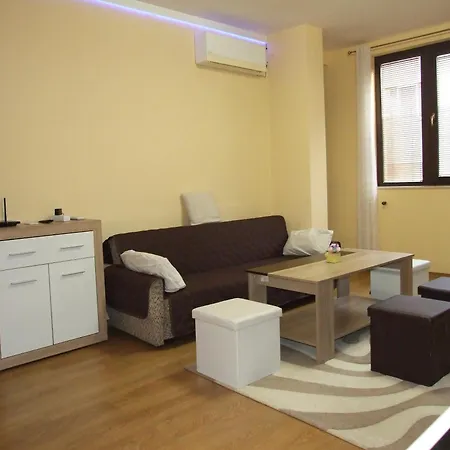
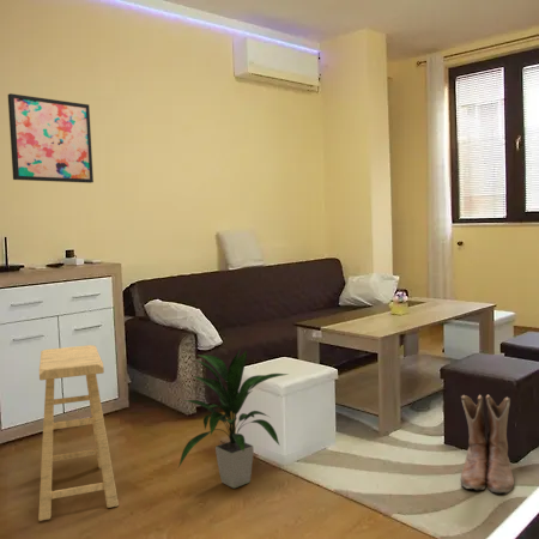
+ indoor plant (228, 414)
+ wall art (52, 140)
+ stool (73, 424)
+ boots (485, 438)
